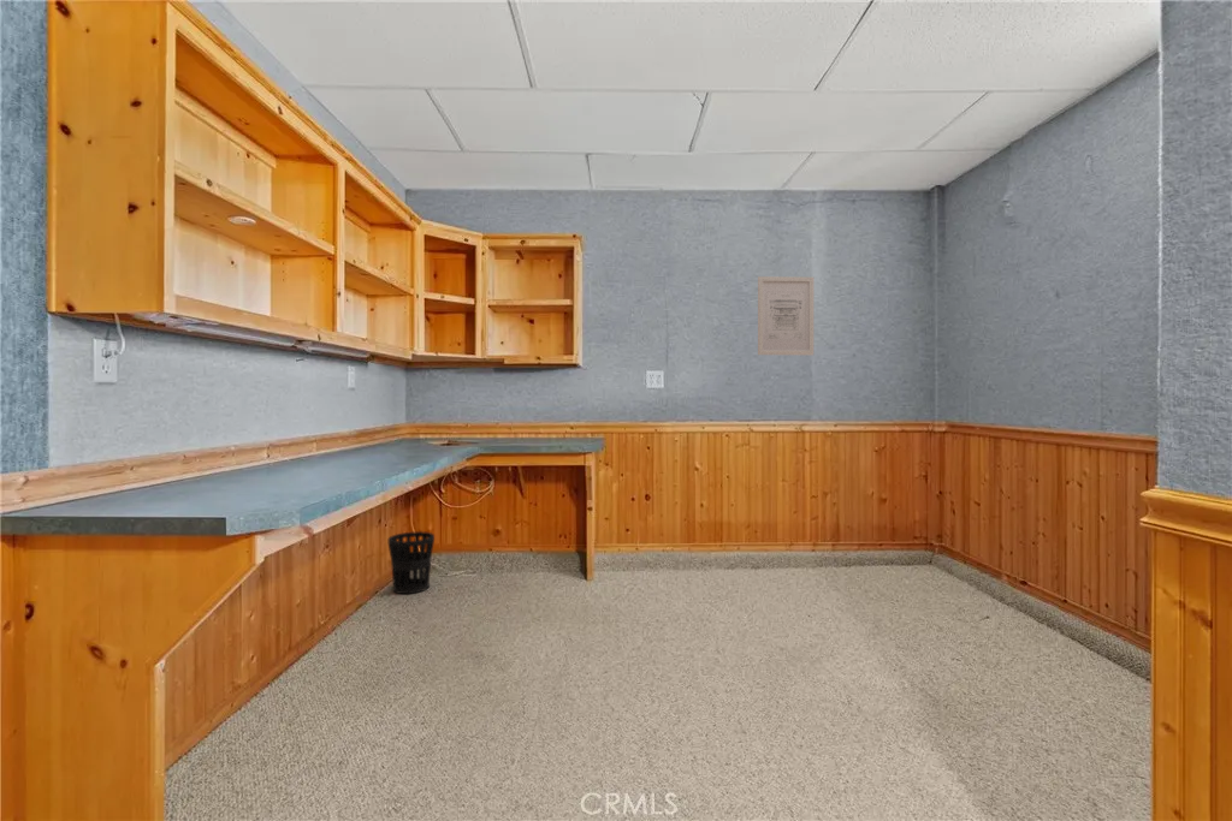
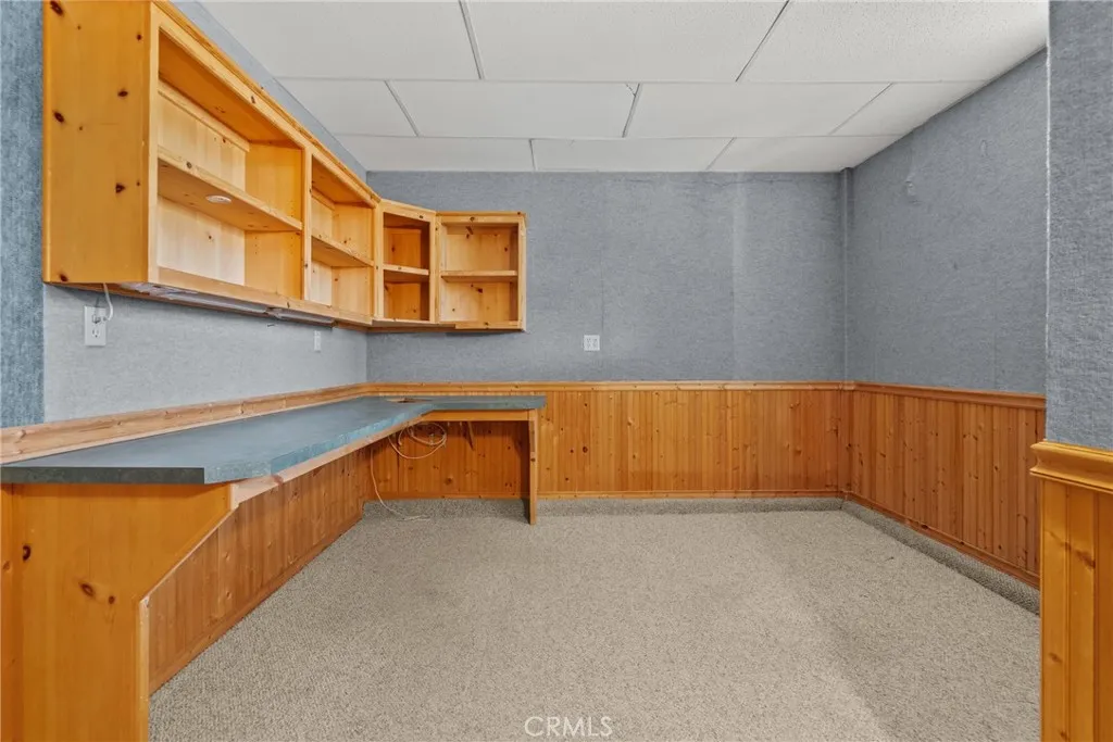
- wall art (786, 315)
- wastebasket (411, 561)
